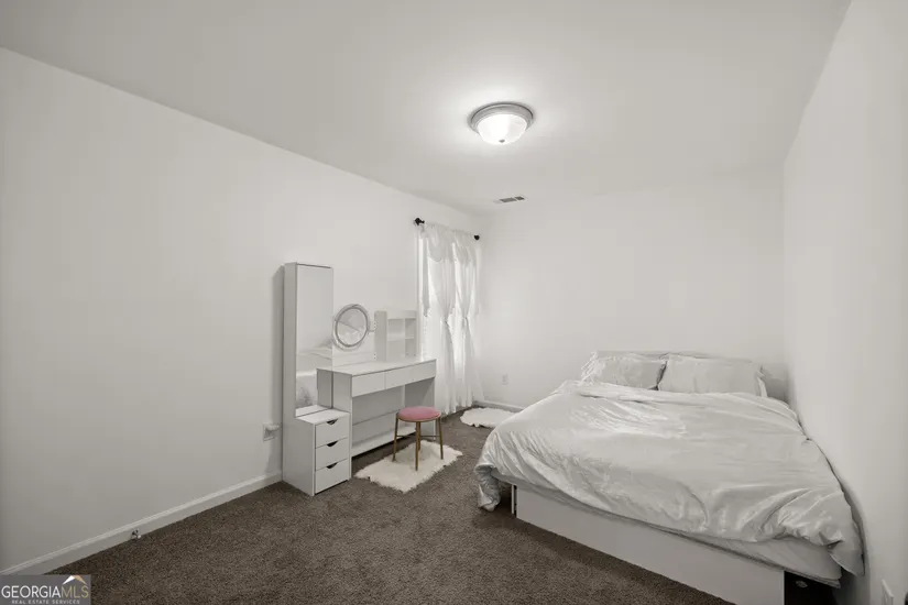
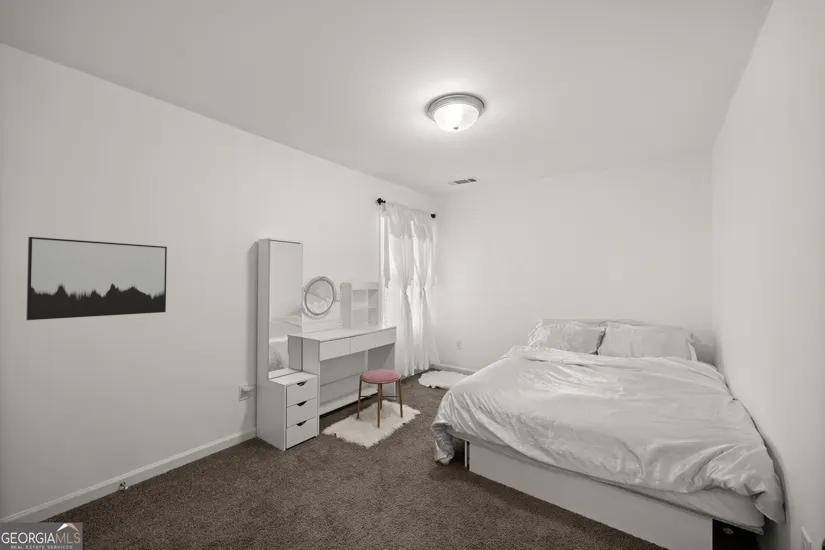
+ wall art (105, 278)
